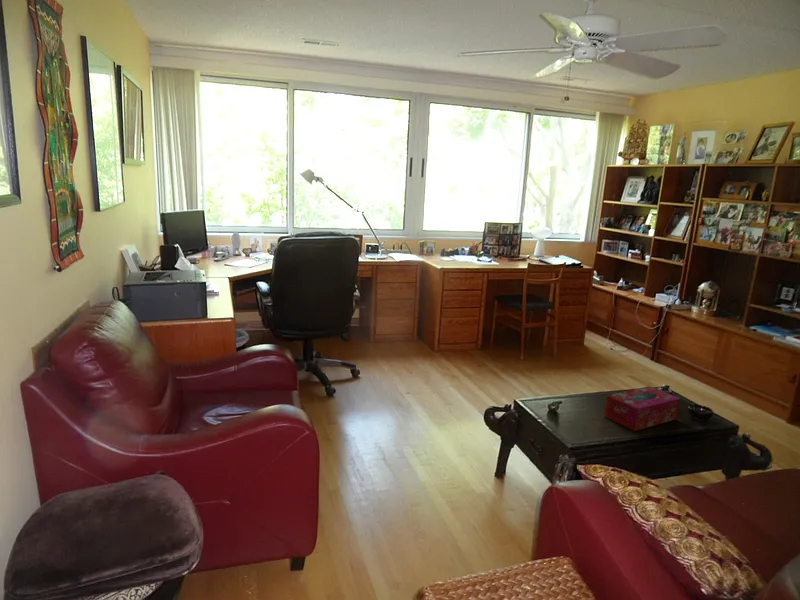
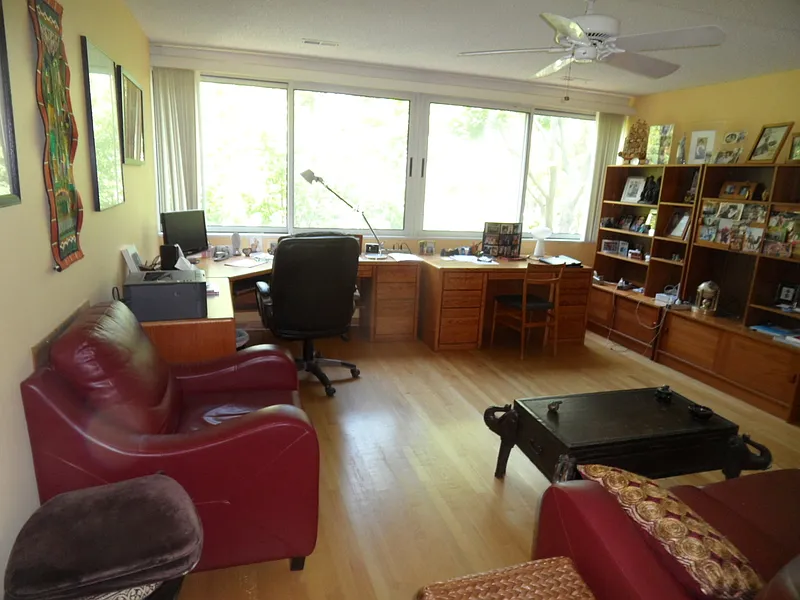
- tissue box (642, 407)
